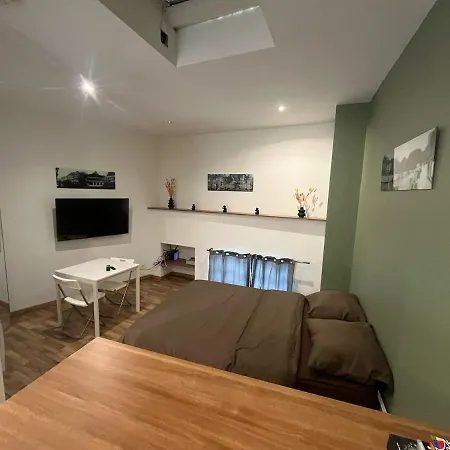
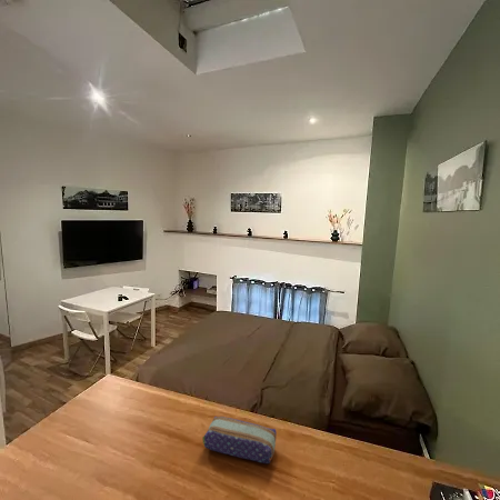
+ pencil case (239, 437)
